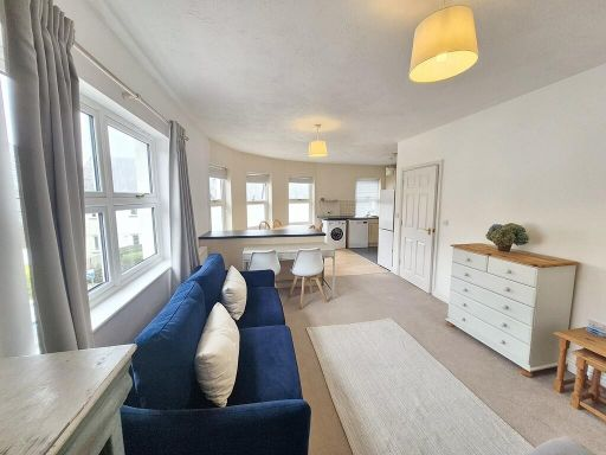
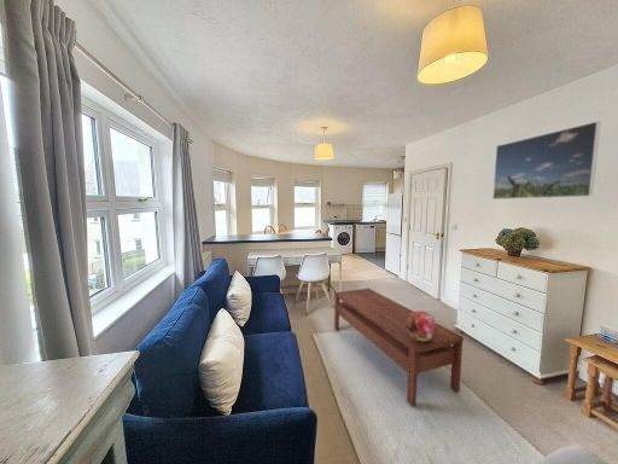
+ decorative orb (420, 325)
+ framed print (537, 167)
+ coffee table (385, 332)
